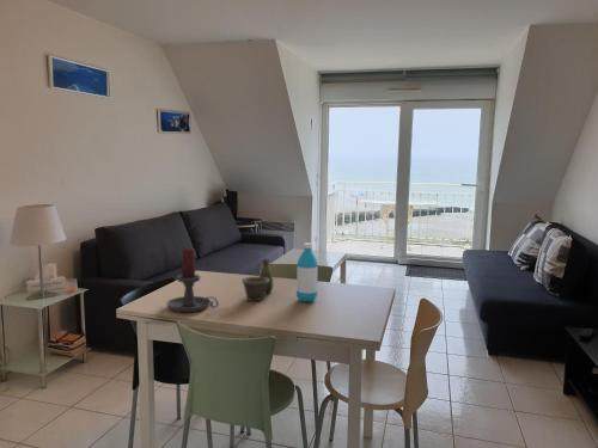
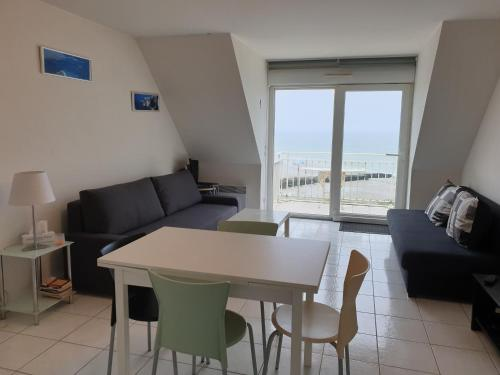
- water bottle (306, 271)
- vase (260, 278)
- candle holder (194, 277)
